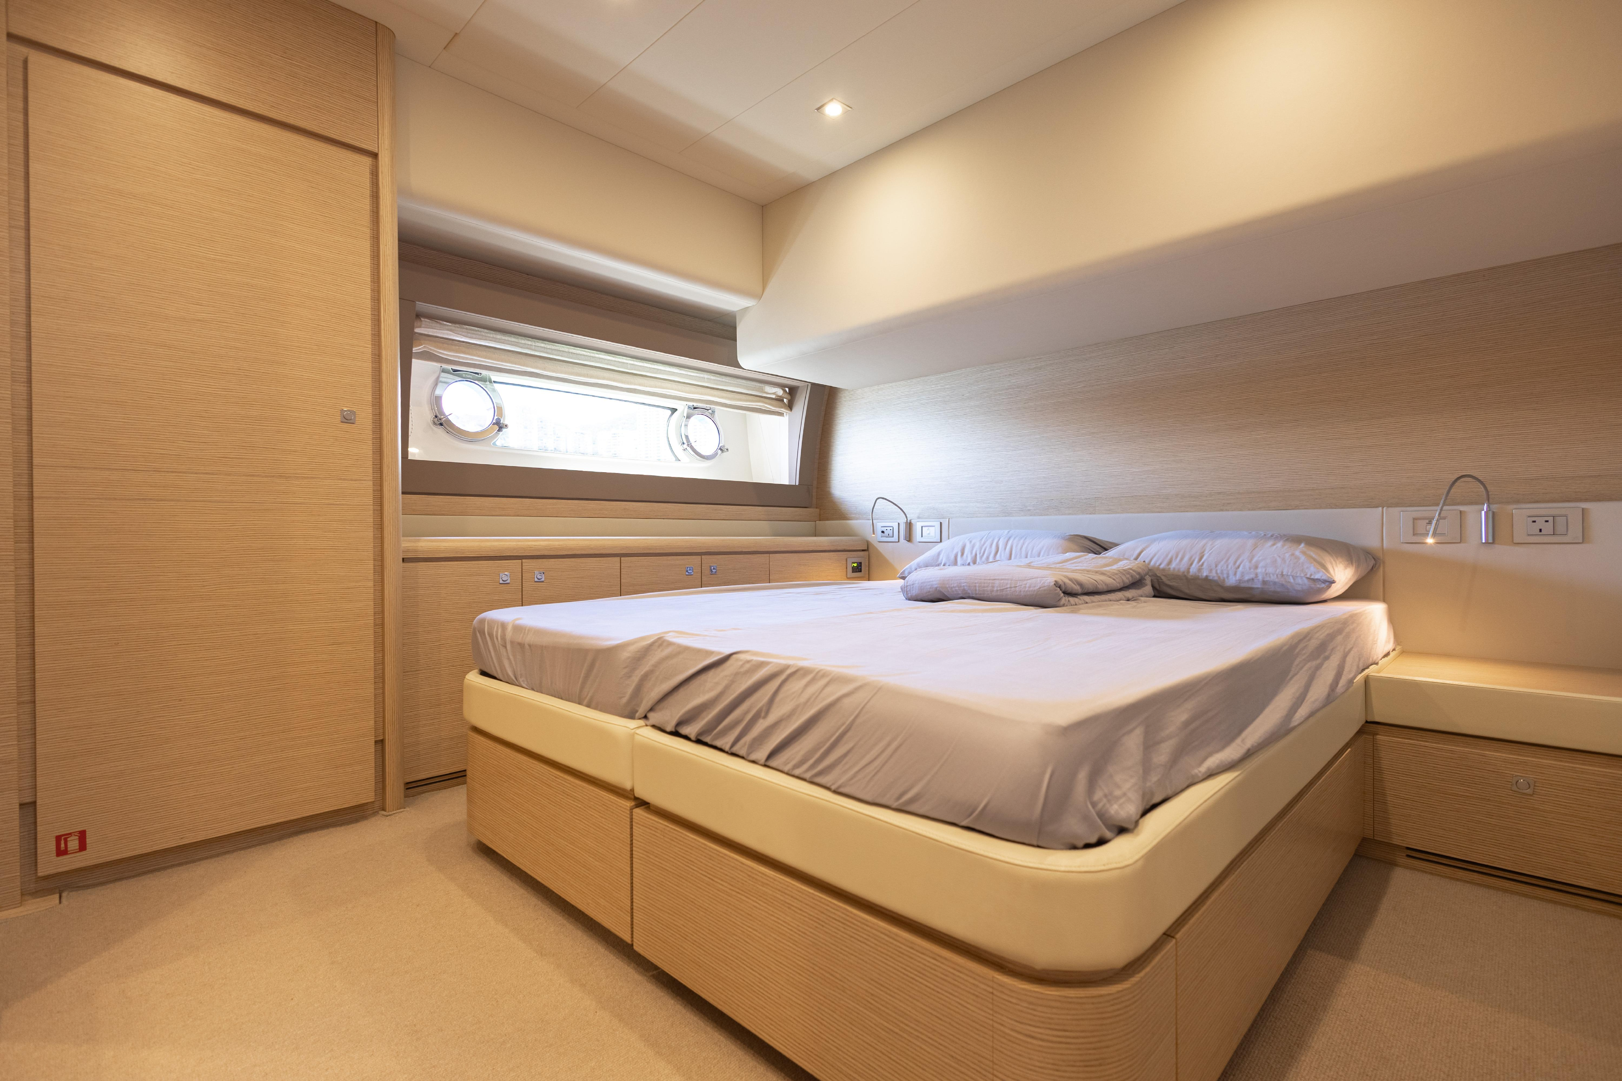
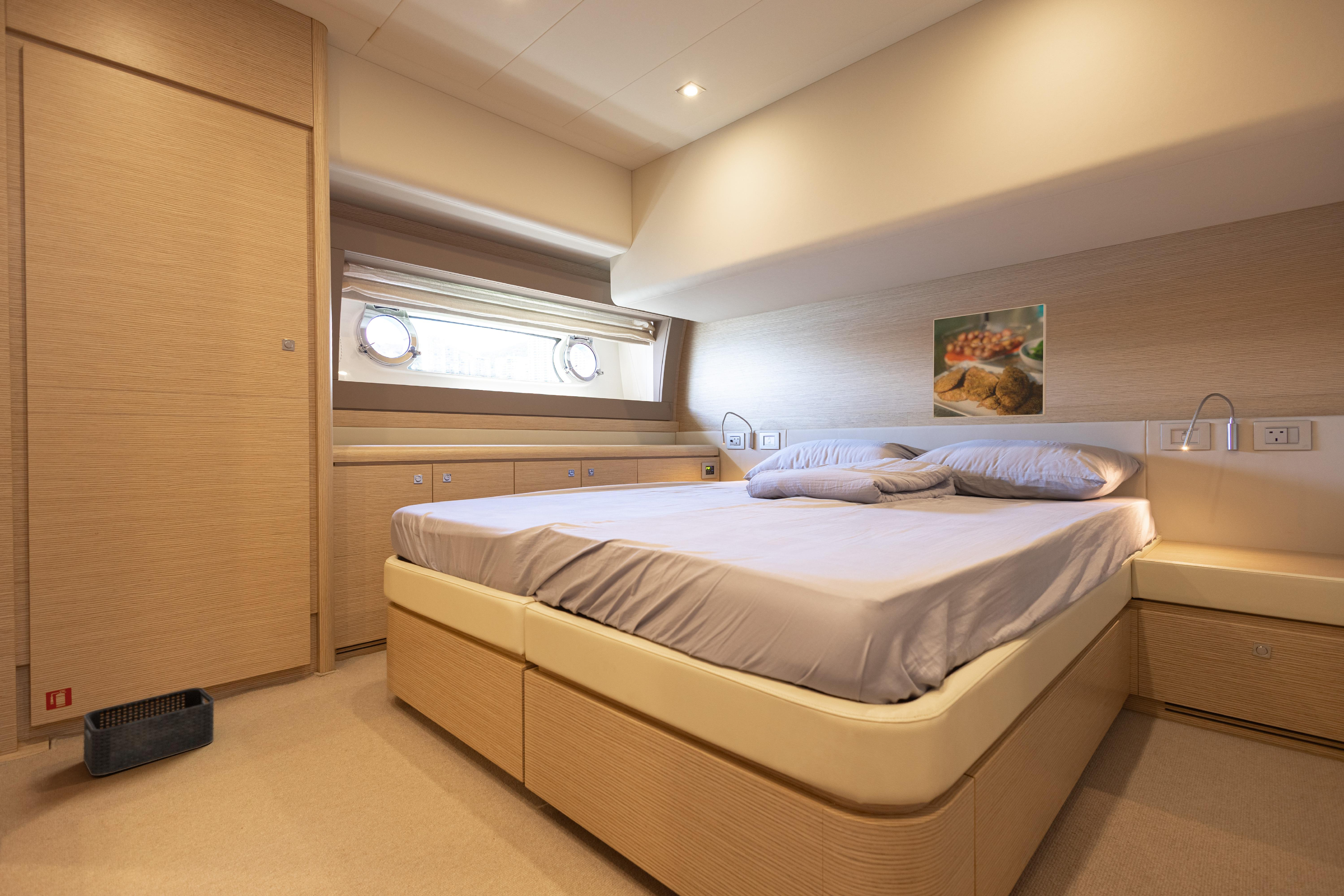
+ storage bin (151, 728)
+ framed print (986, 365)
